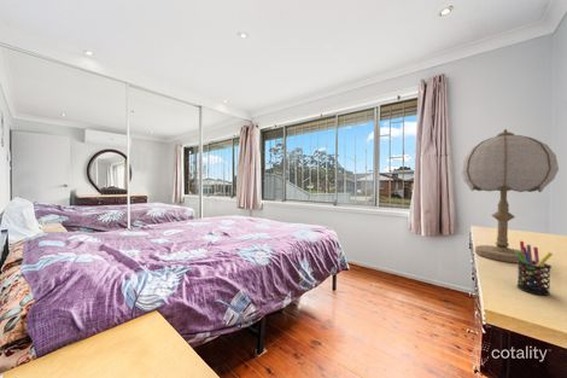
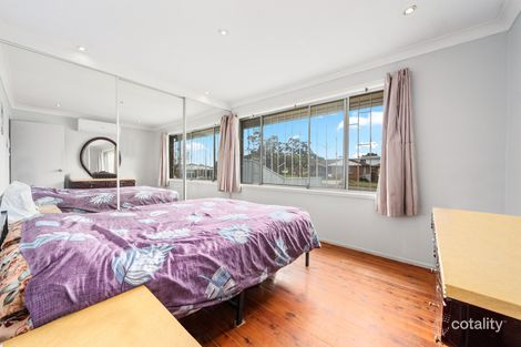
- pen holder (530, 266)
- table lamp (503, 192)
